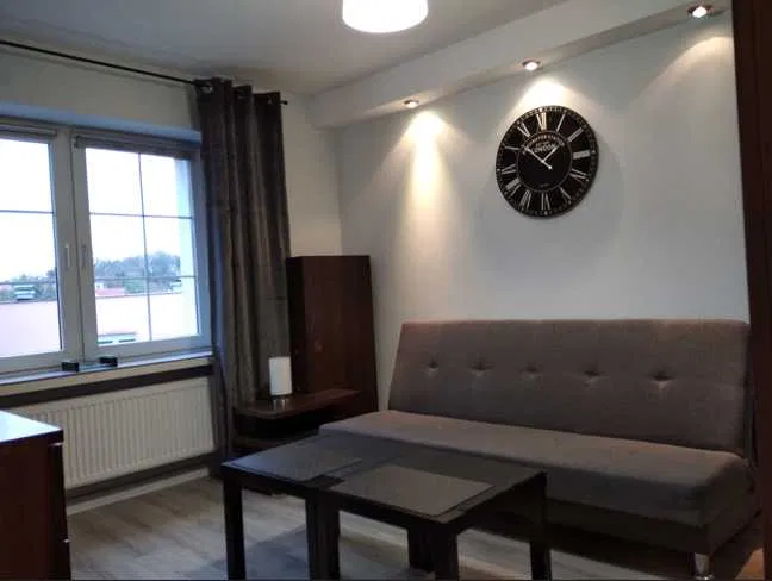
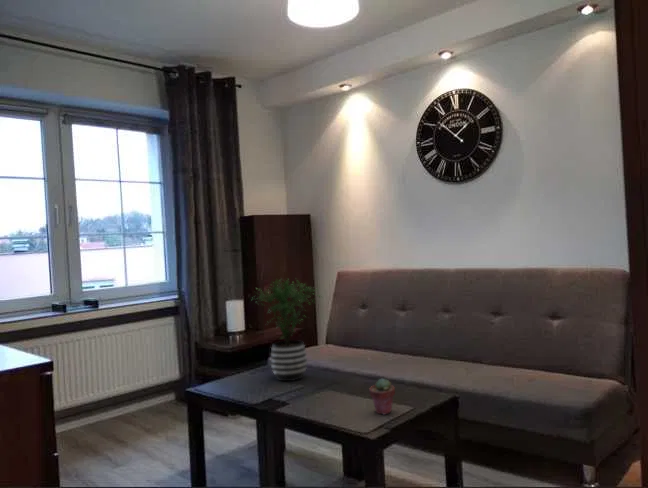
+ potted succulent (382, 394)
+ potted plant (288, 328)
